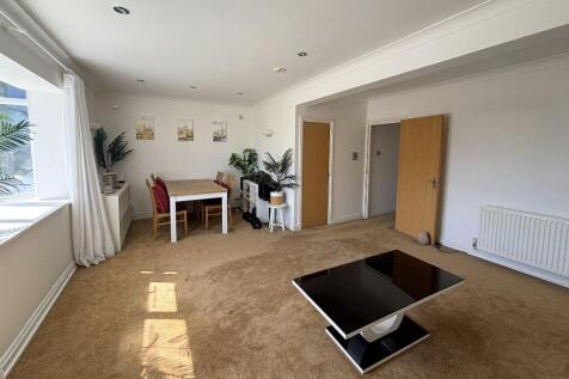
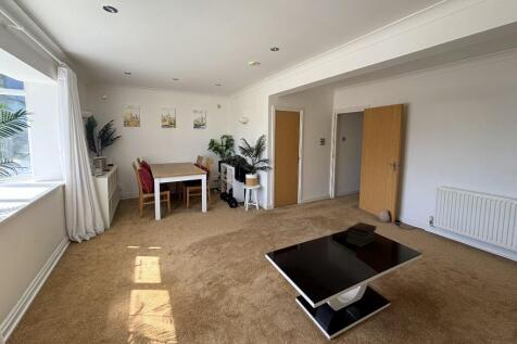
+ book stack (361, 233)
